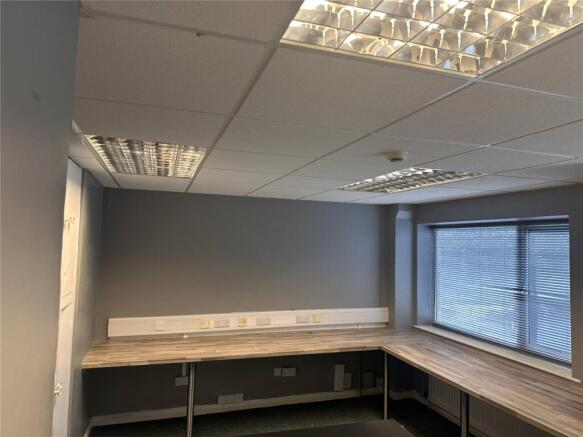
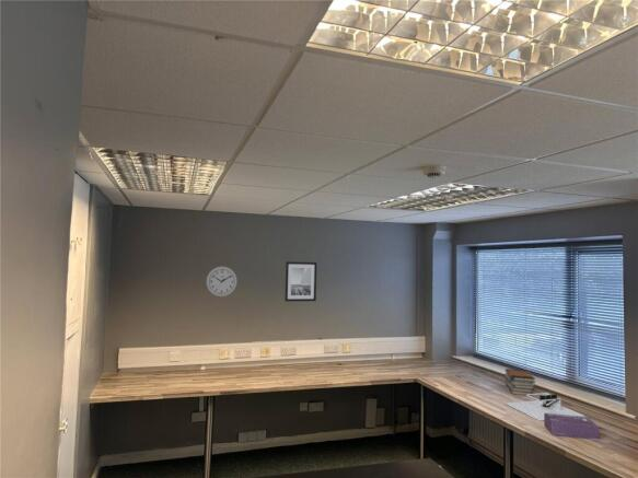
+ architectural model (543, 400)
+ tissue box (570, 425)
+ wall clock (221, 281)
+ book stack (519, 381)
+ wall art (301, 281)
